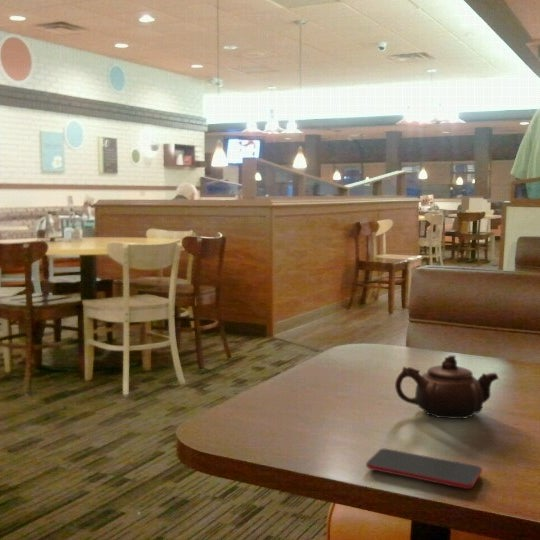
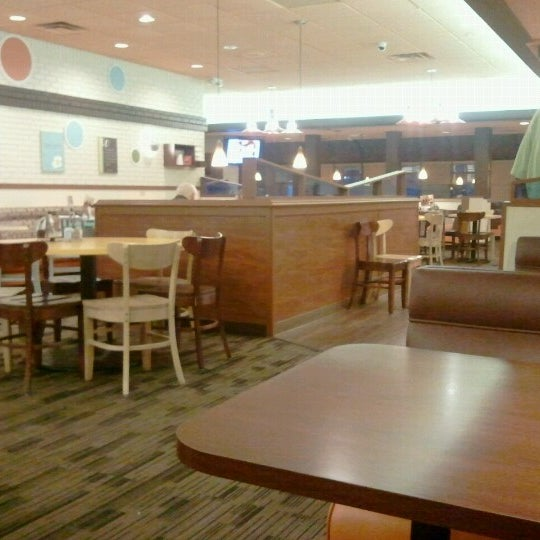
- smartphone (423, 467)
- teapot (446, 383)
